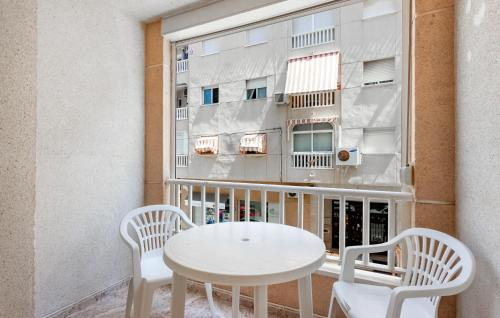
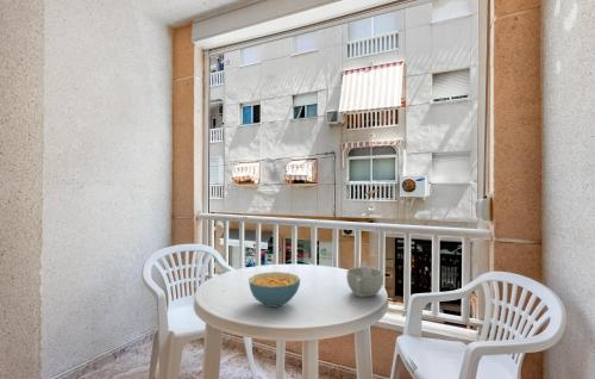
+ cereal bowl (274, 291)
+ cup (363, 277)
